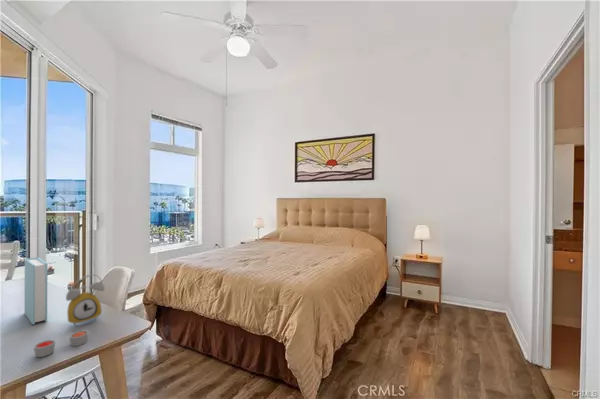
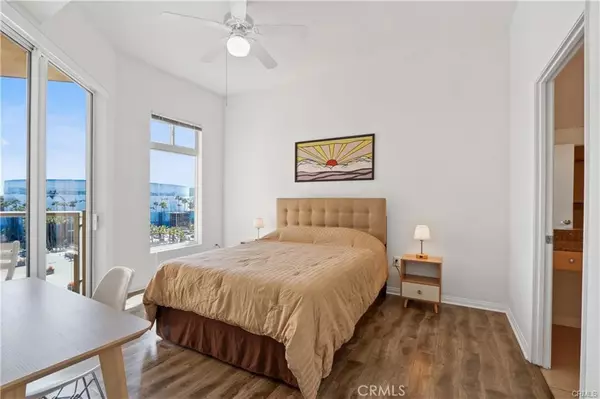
- candle (70, 342)
- book (35, 289)
- alarm clock (84, 297)
